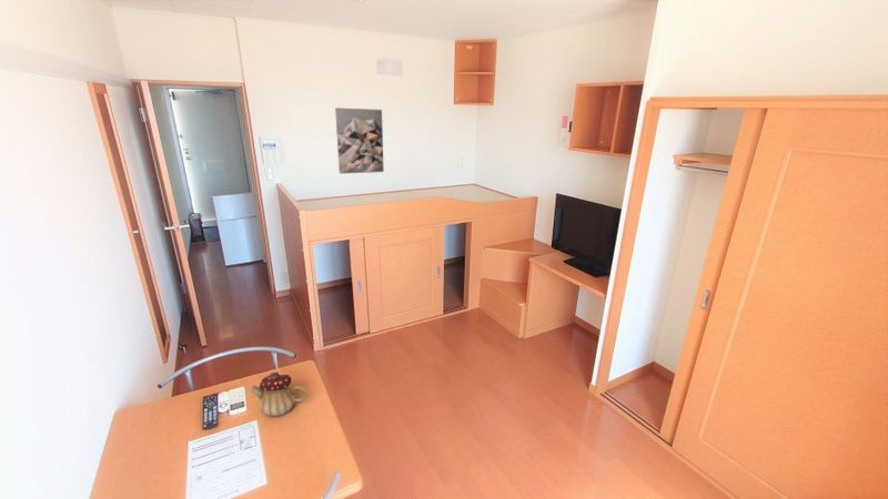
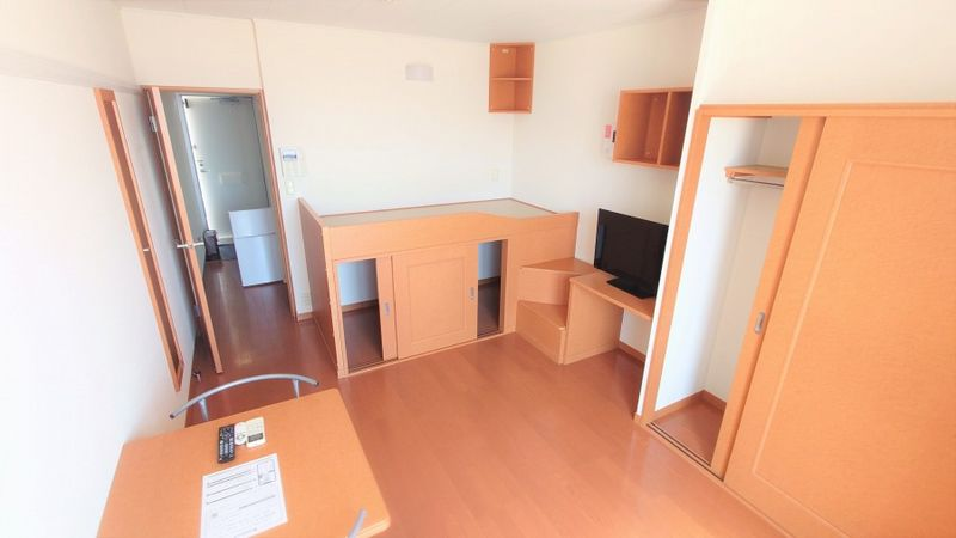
- wall art (360, 141)
- teapot (279, 389)
